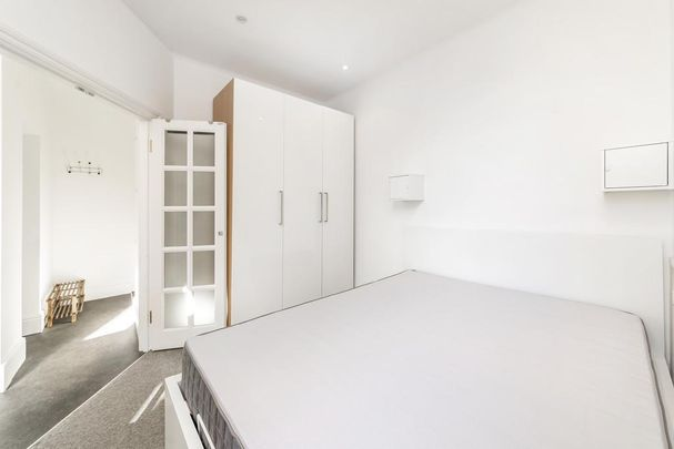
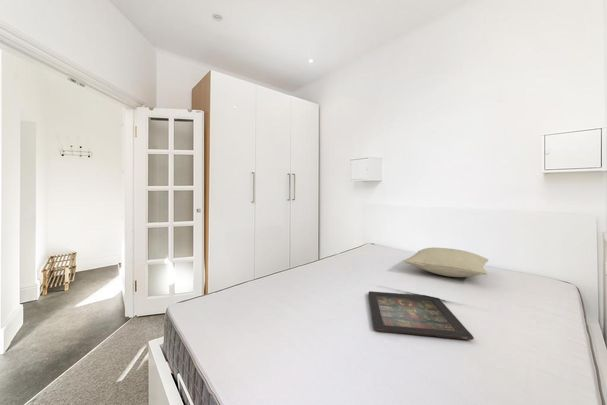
+ icon panel (410, 311)
+ pillow (446, 260)
